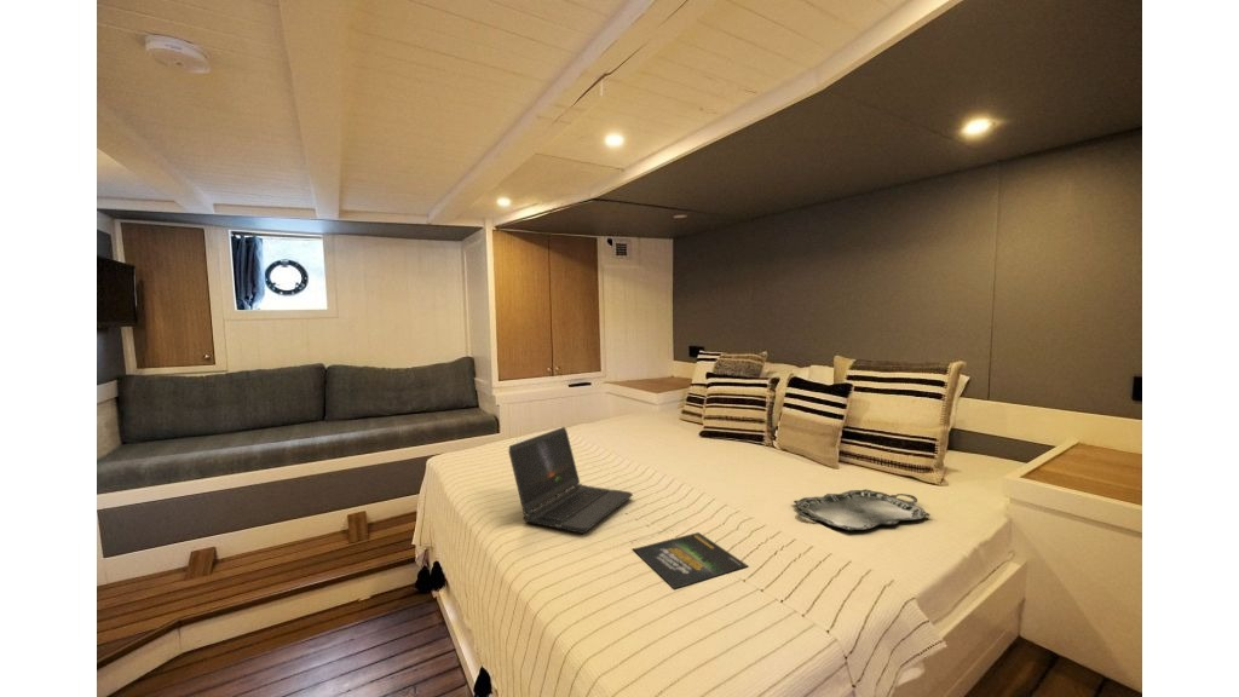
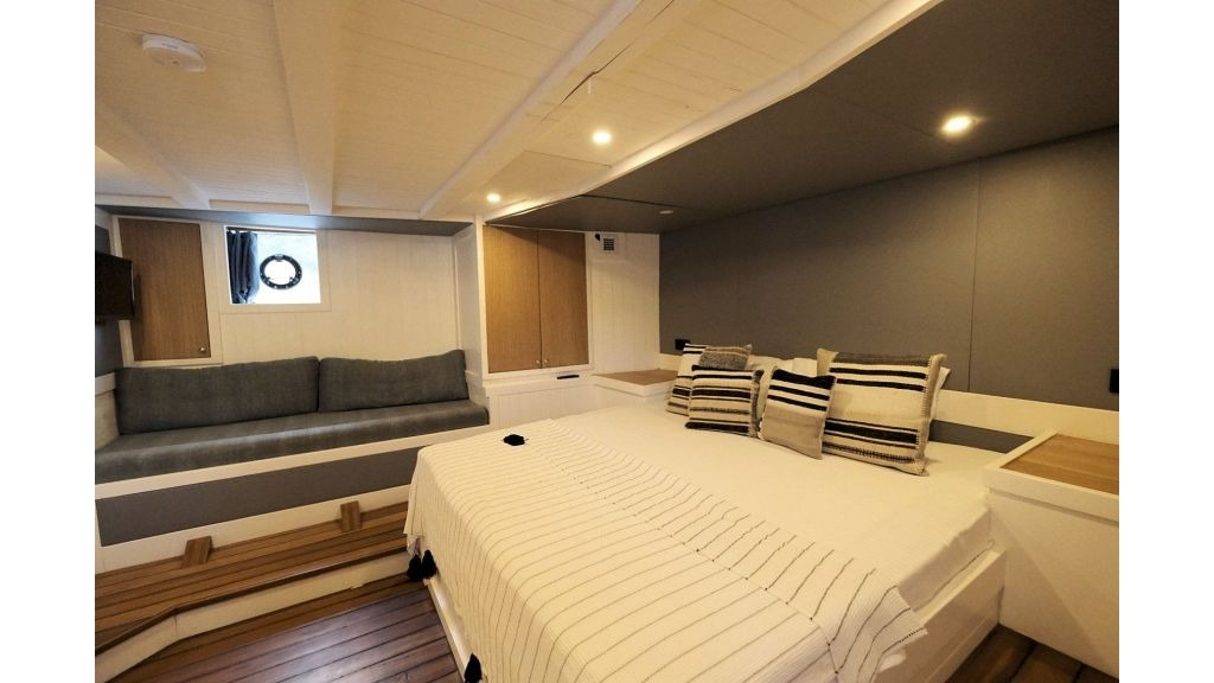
- laptop computer (574, 473)
- serving tray (858, 507)
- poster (687, 557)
